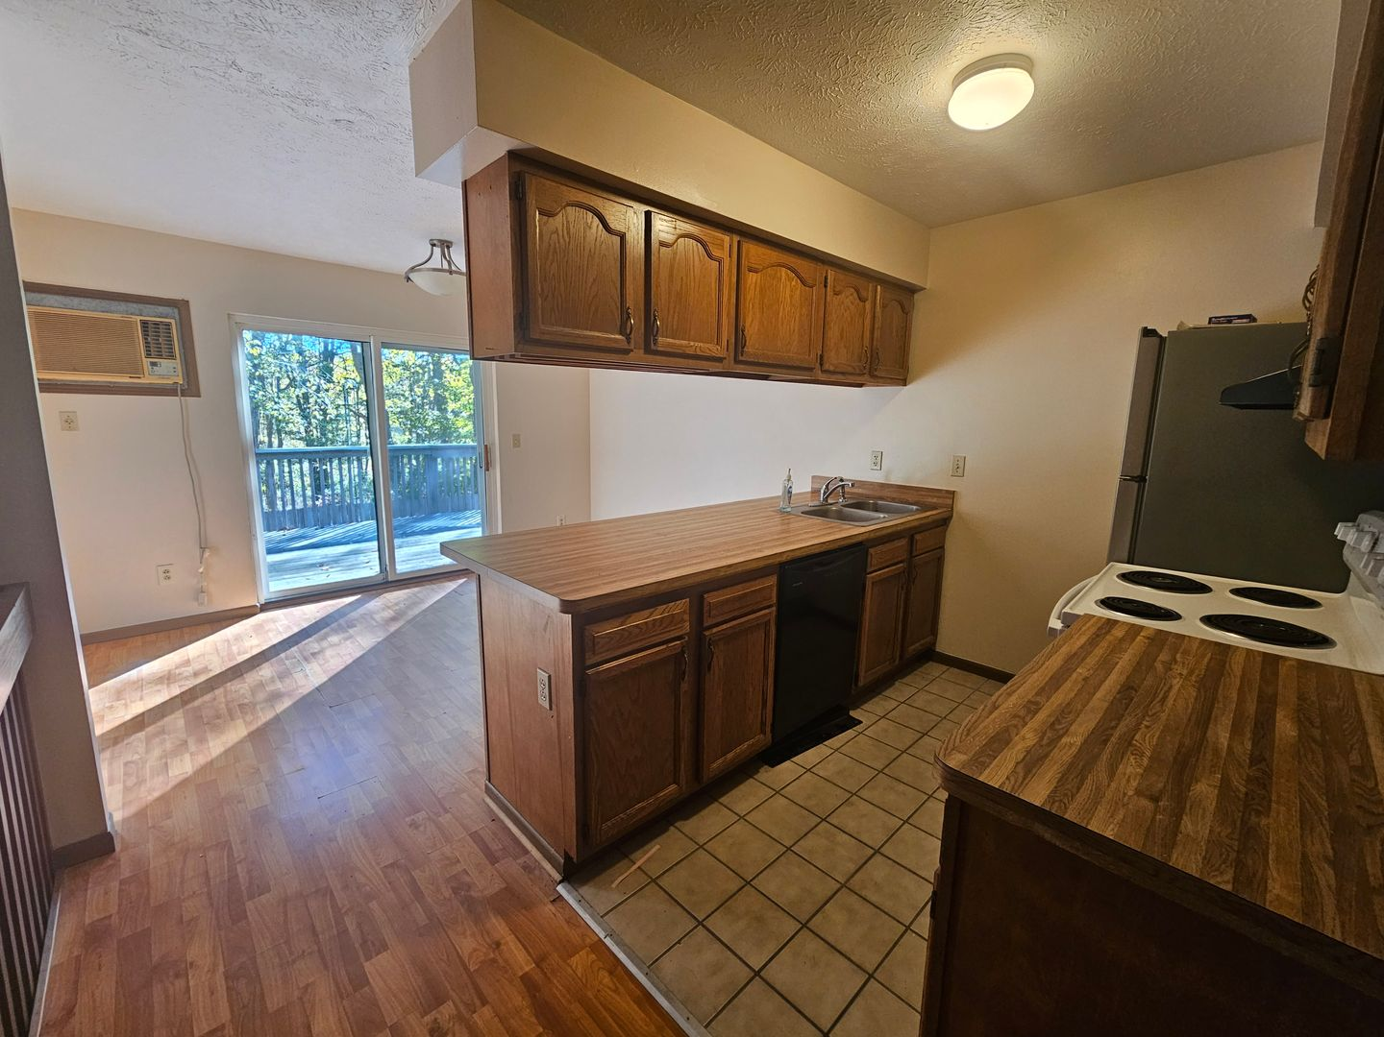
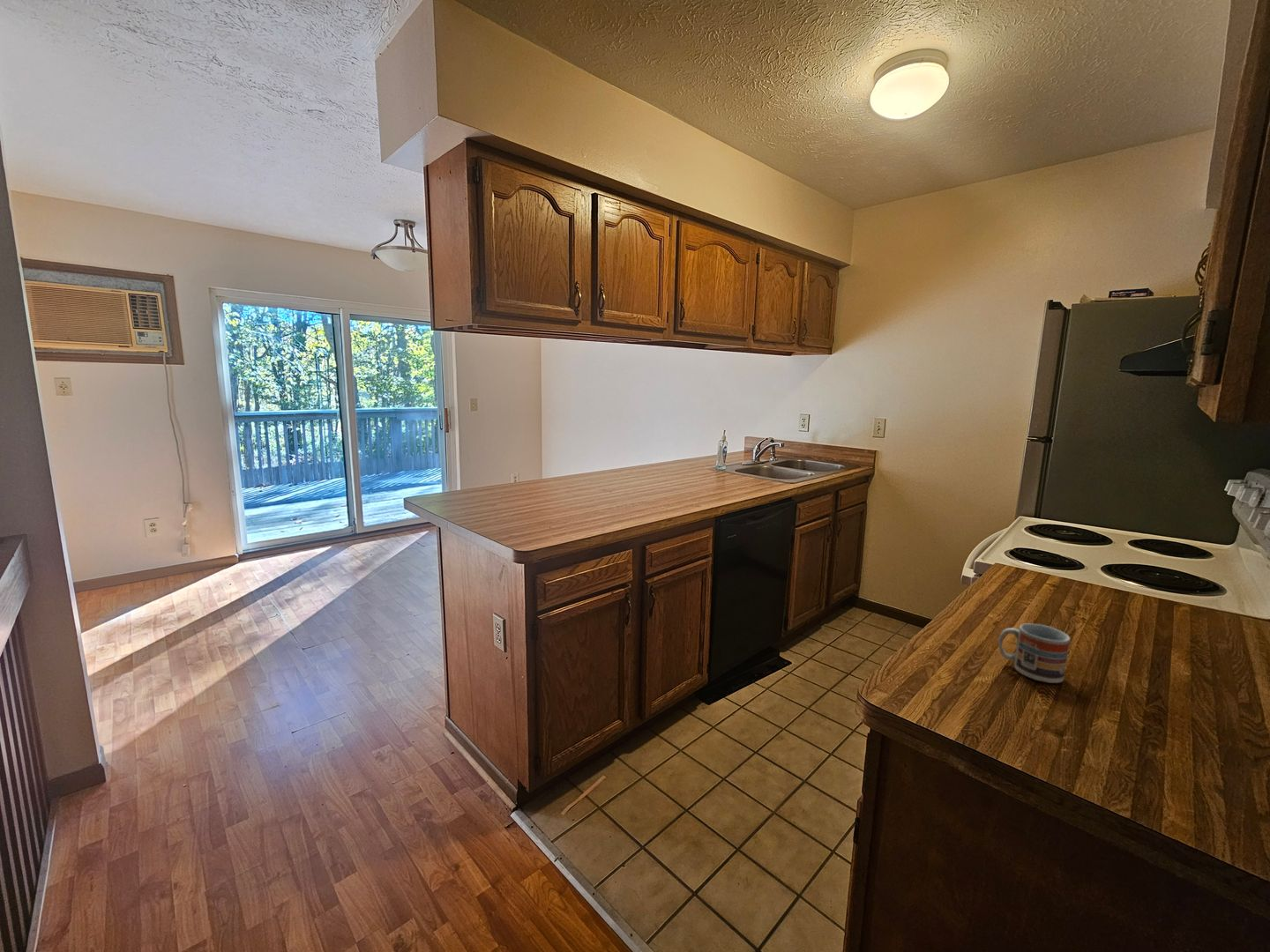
+ cup (1031, 650)
